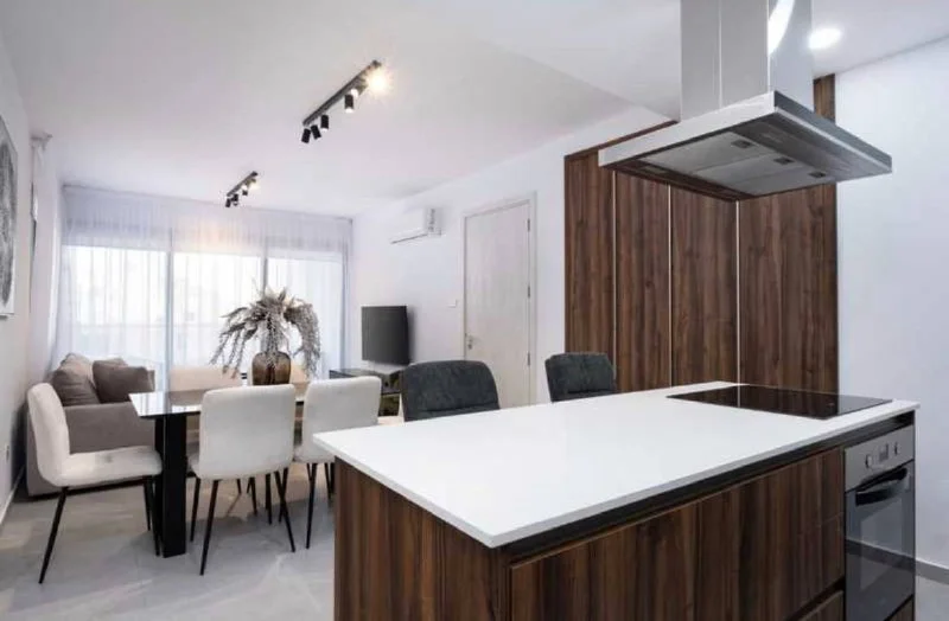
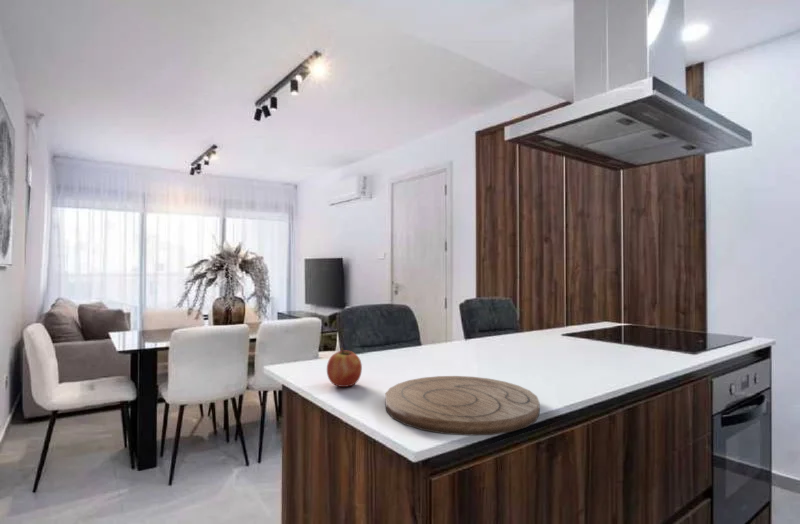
+ fruit (344, 366)
+ cutting board (460, 400)
